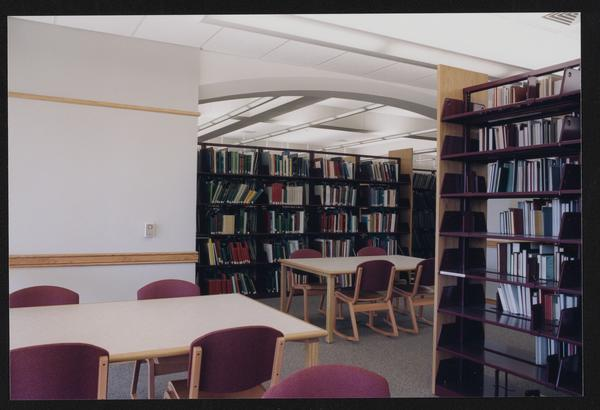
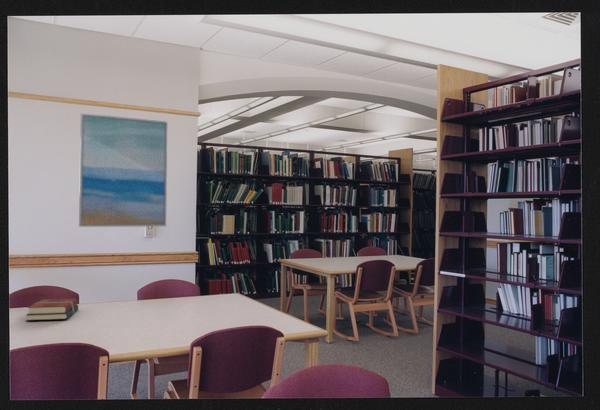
+ wall art (125, 172)
+ books (53, 308)
